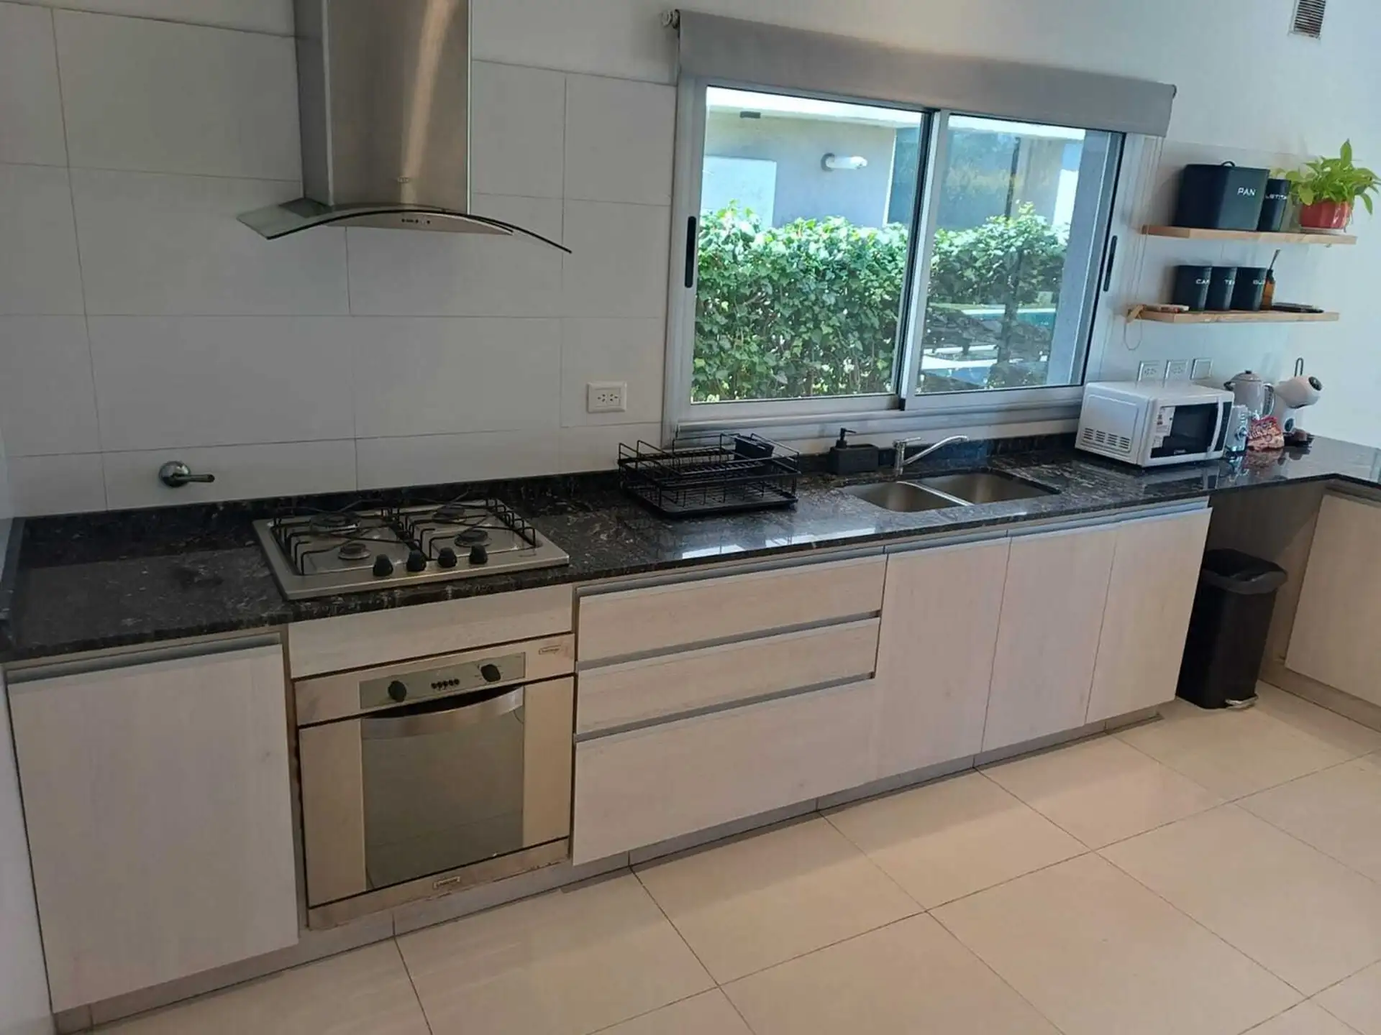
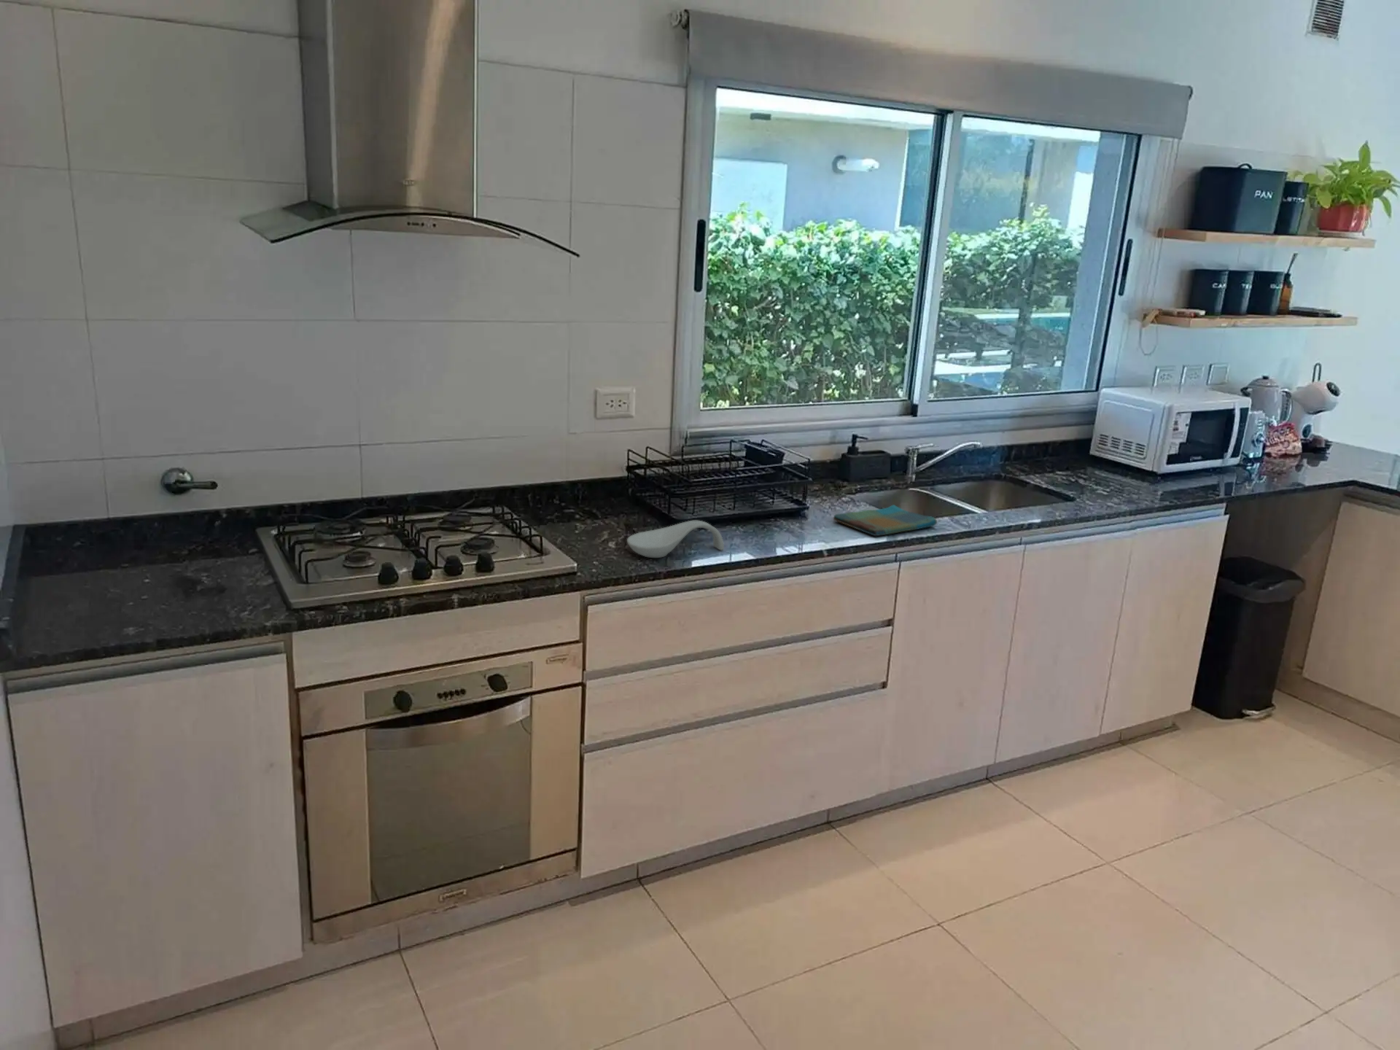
+ dish towel (885, 519)
+ spoon rest (676, 537)
